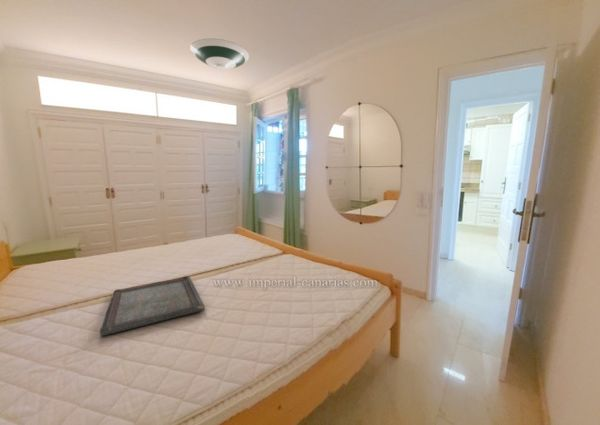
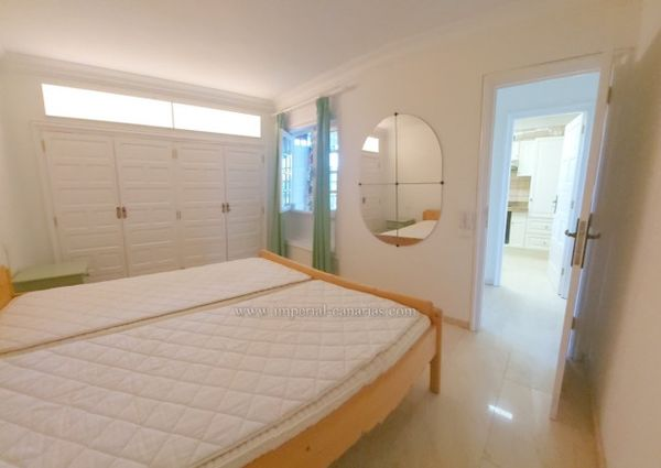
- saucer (220, 60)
- serving tray (156, 299)
